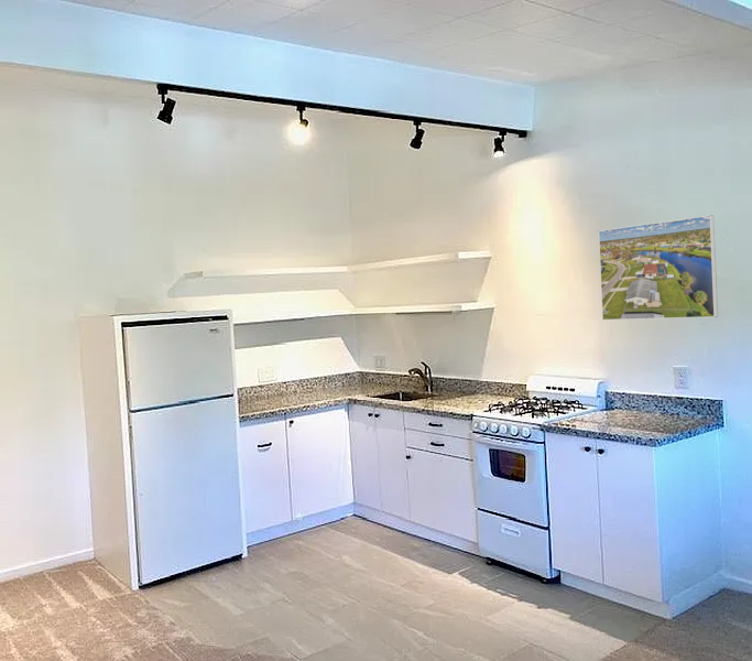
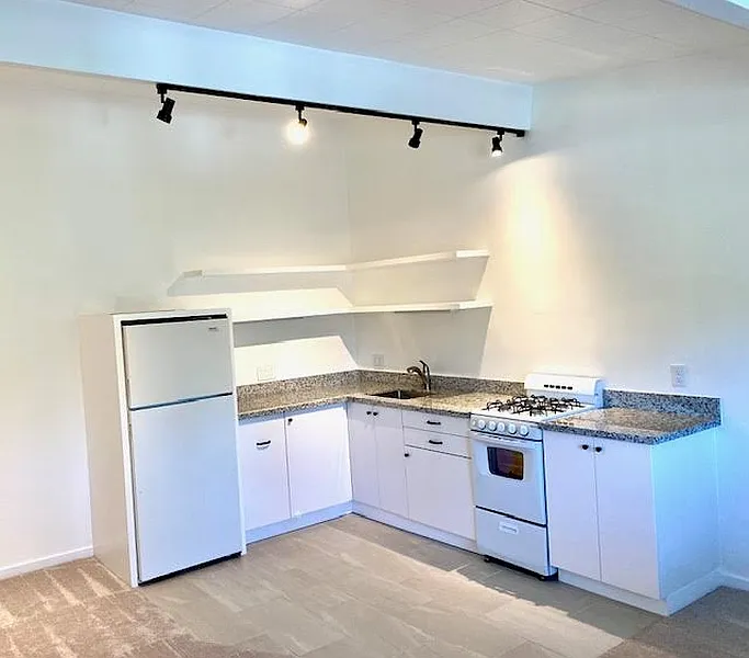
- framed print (654, 271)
